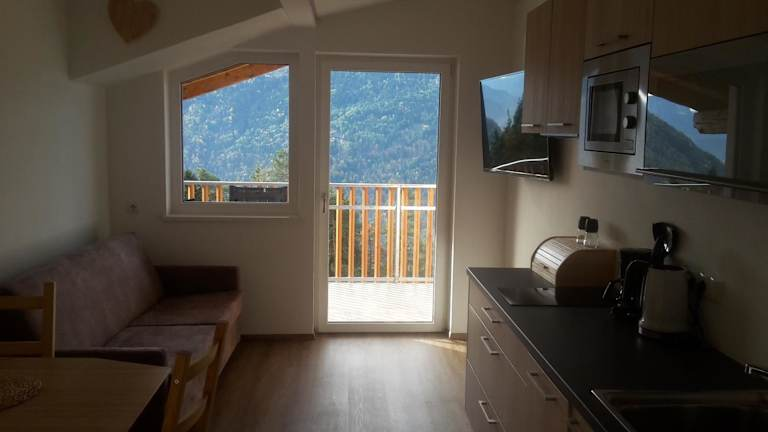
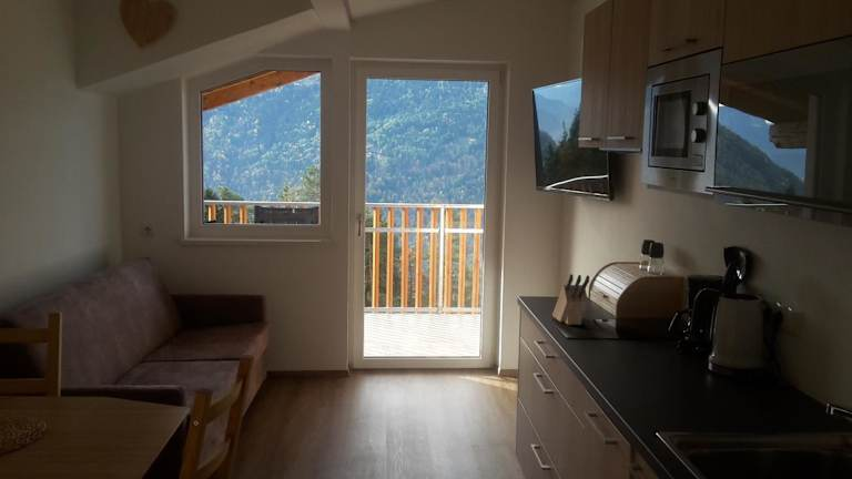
+ knife block (571, 296)
